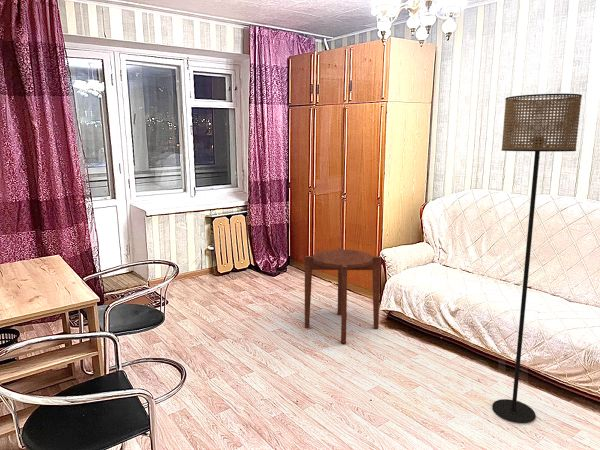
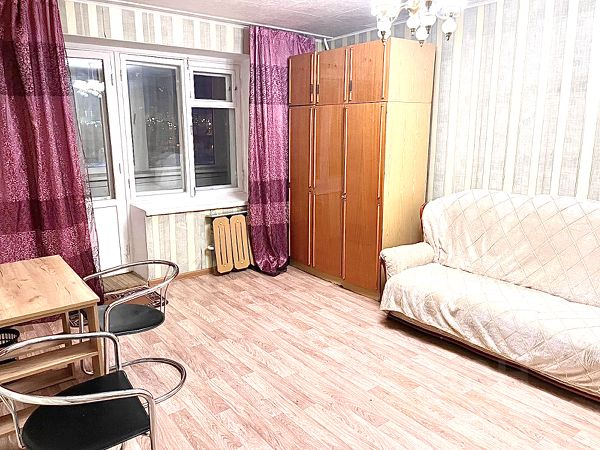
- side table (342, 292)
- floor lamp (527, 264)
